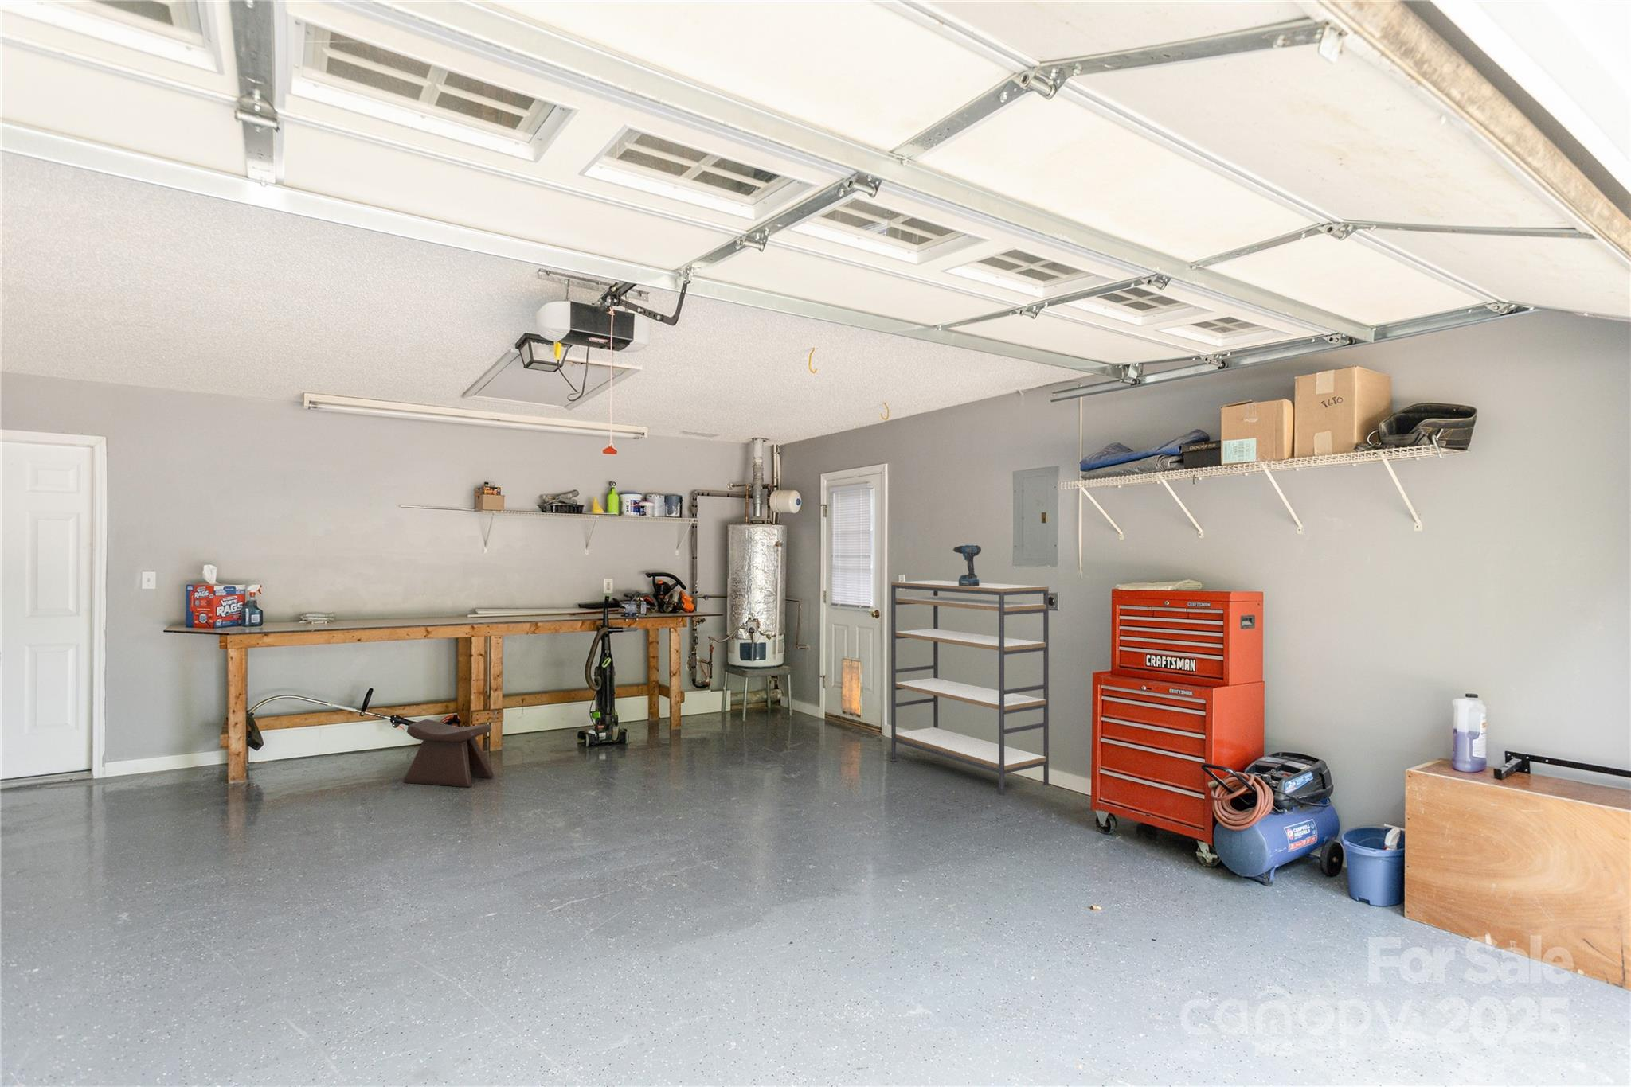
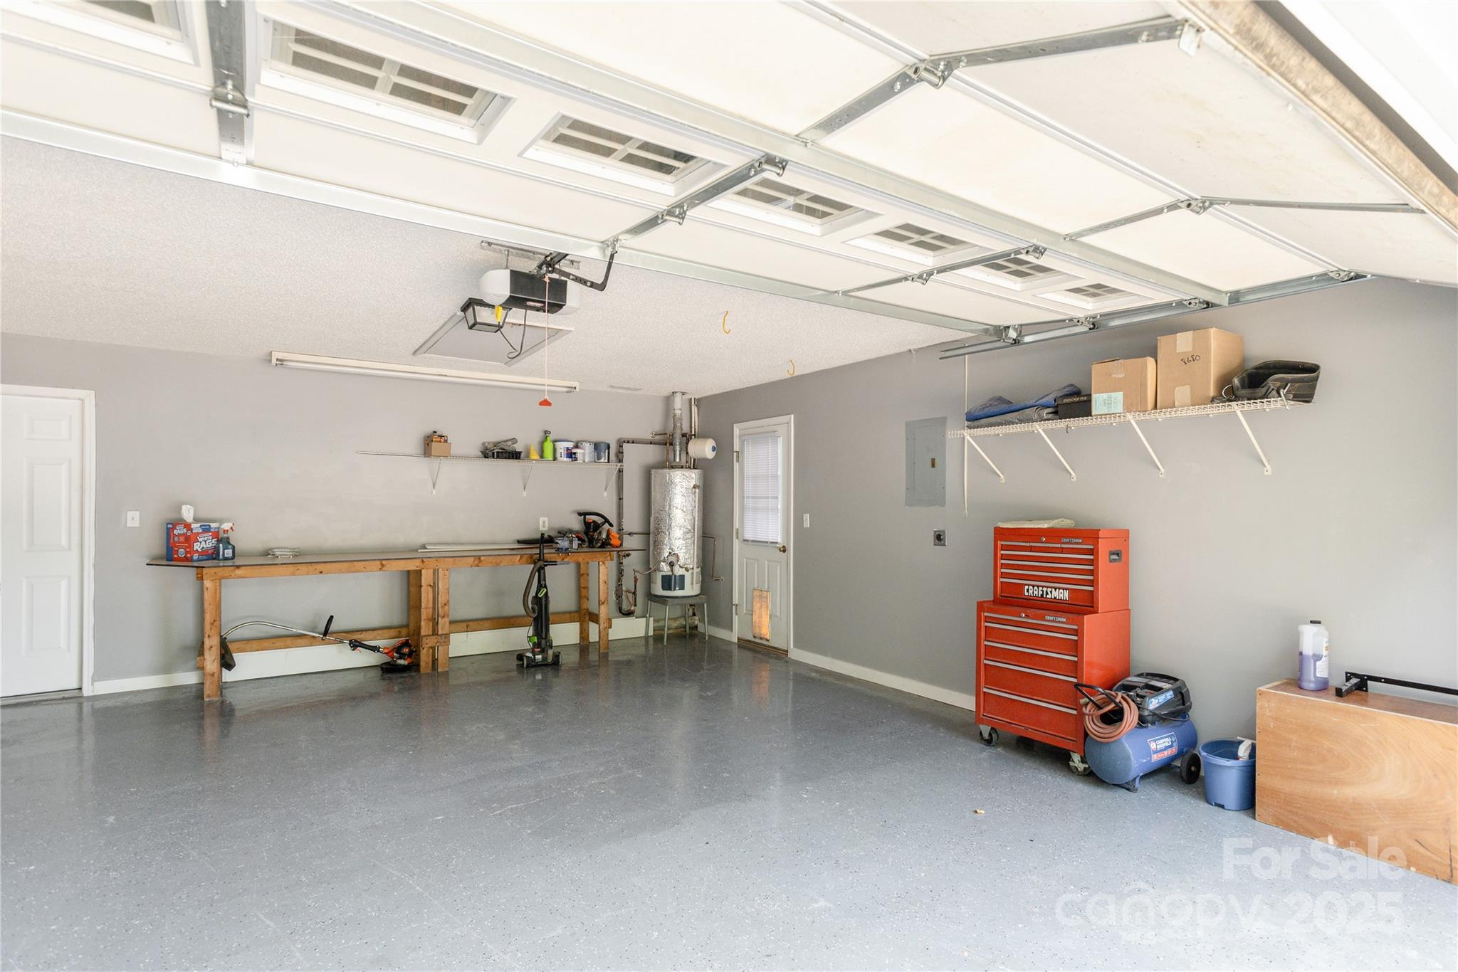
- stool (449, 751)
- power drill (967, 565)
- shelving unit (964, 683)
